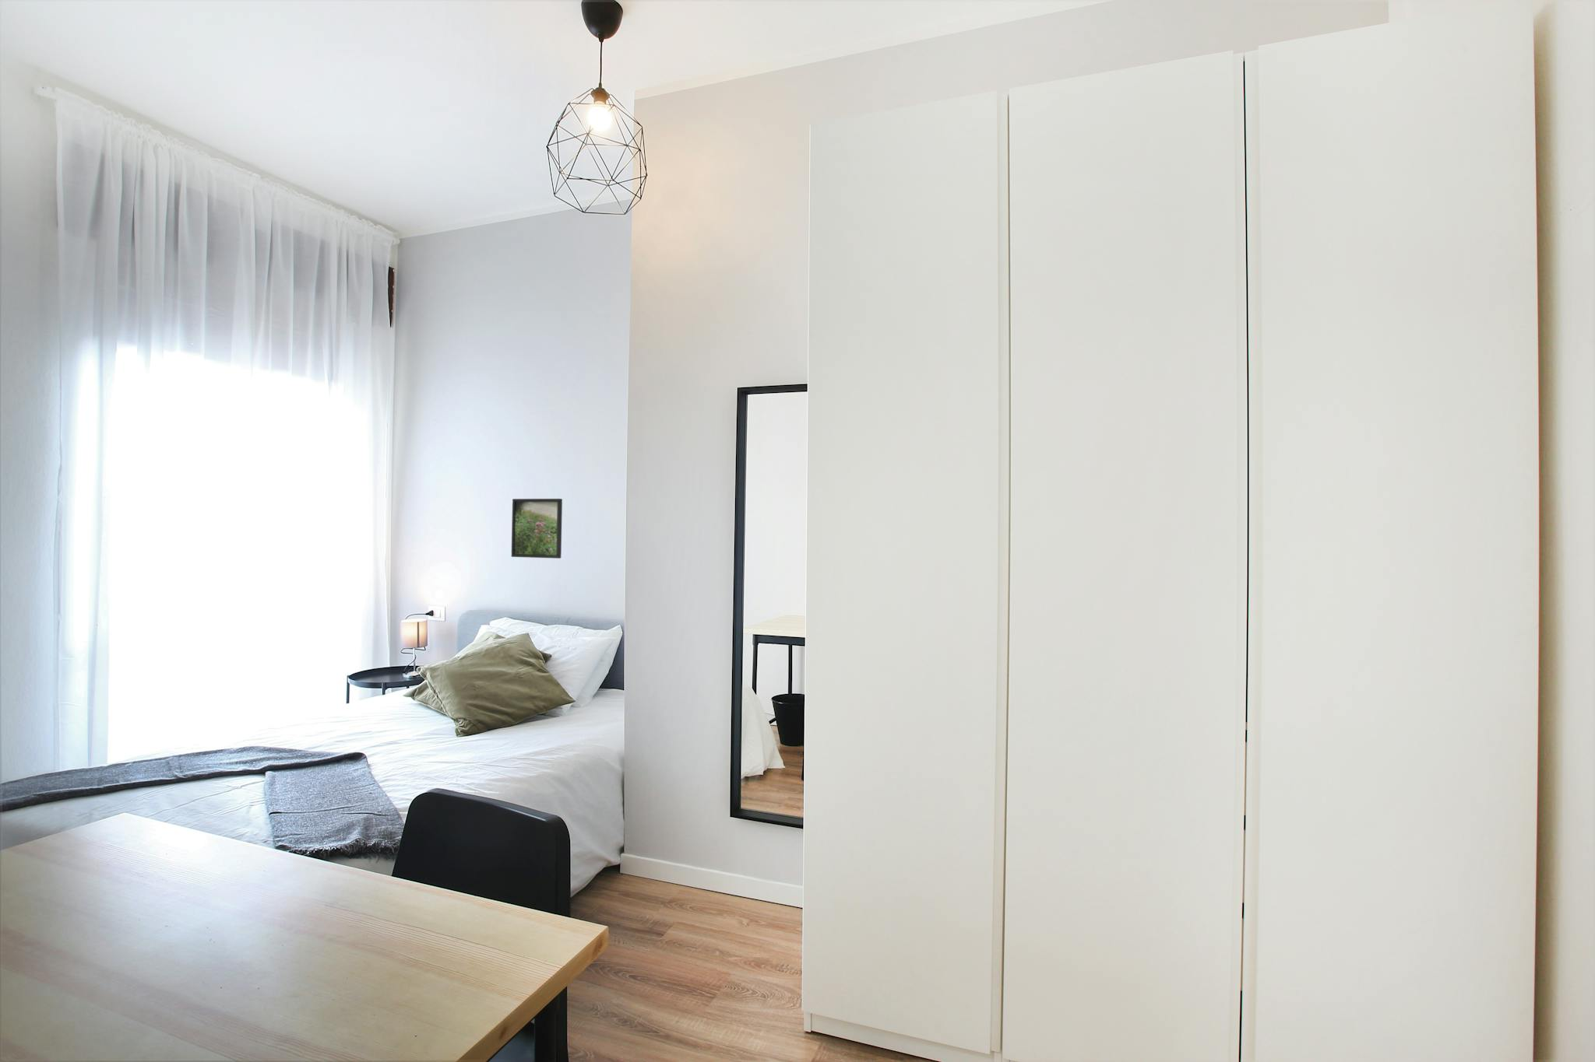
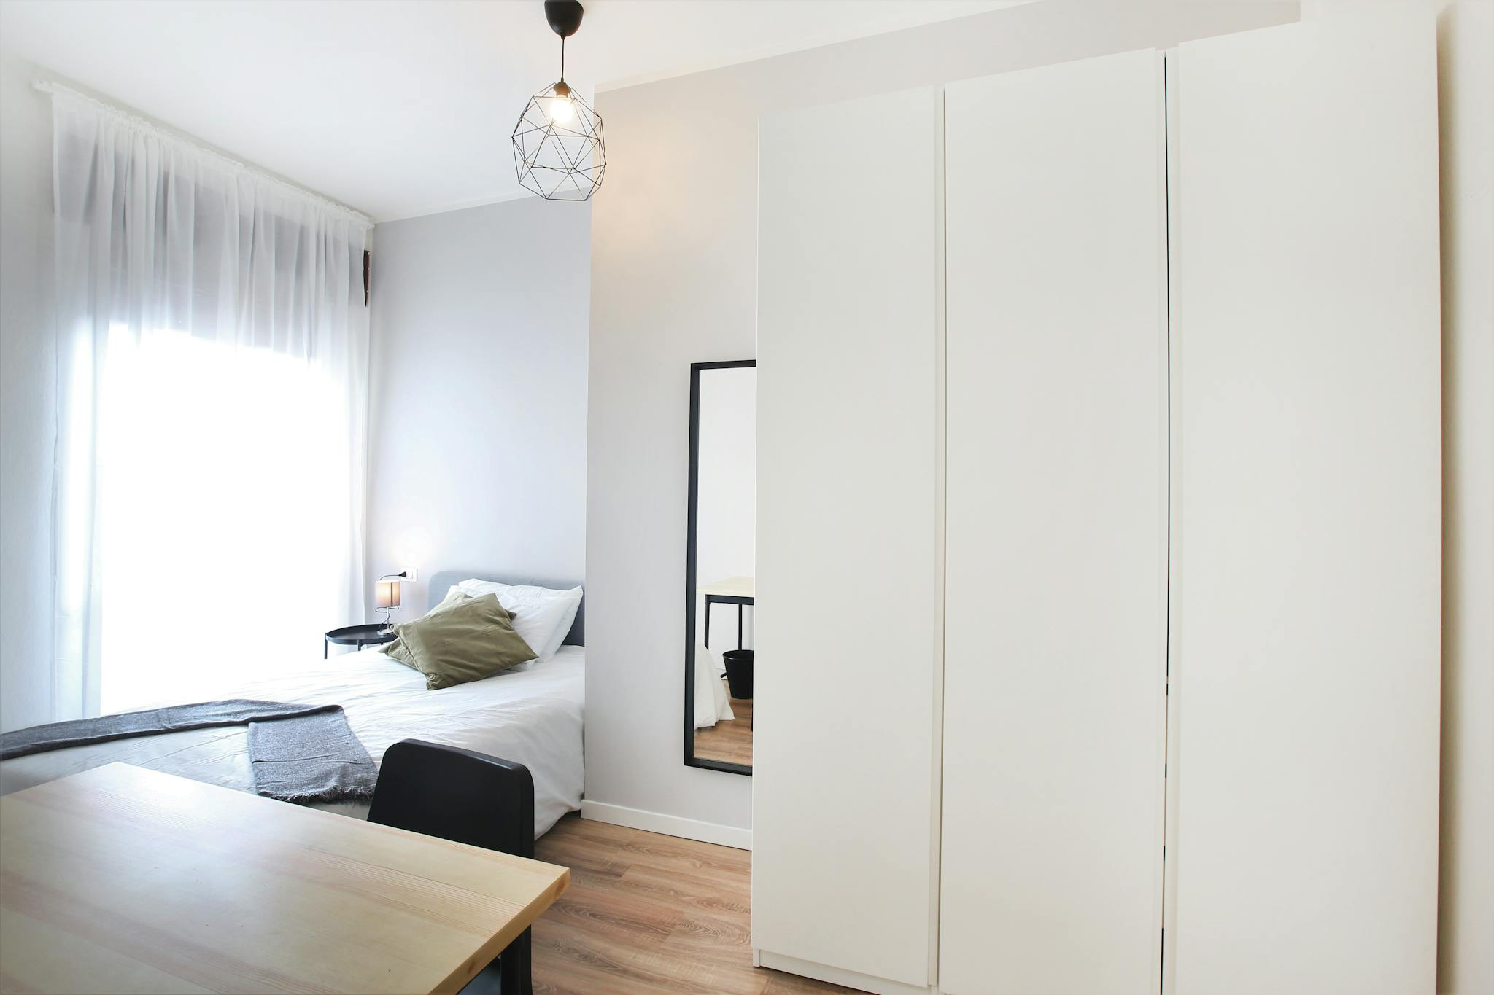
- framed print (536, 527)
